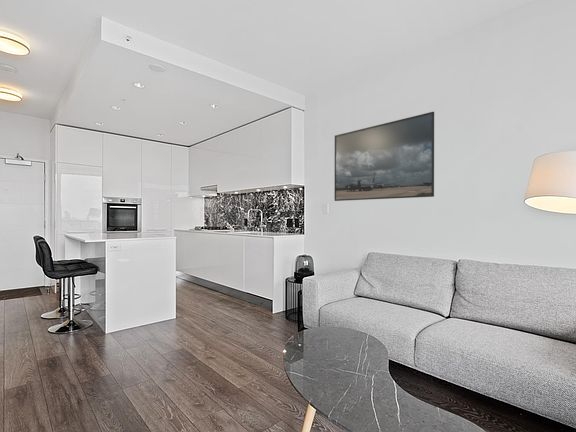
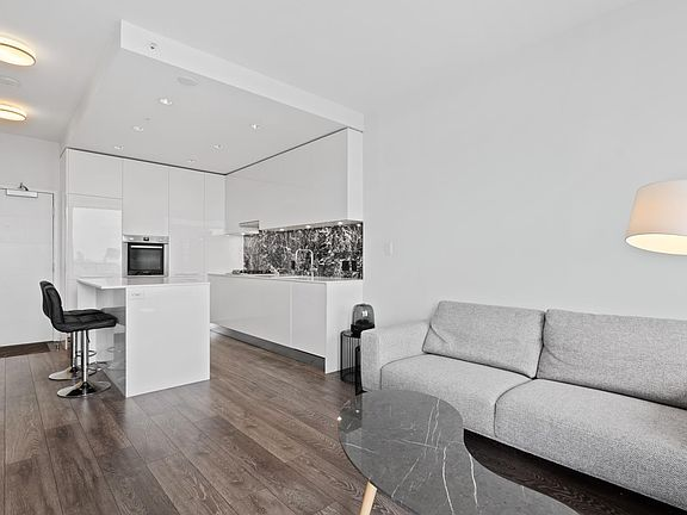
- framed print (377, 162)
